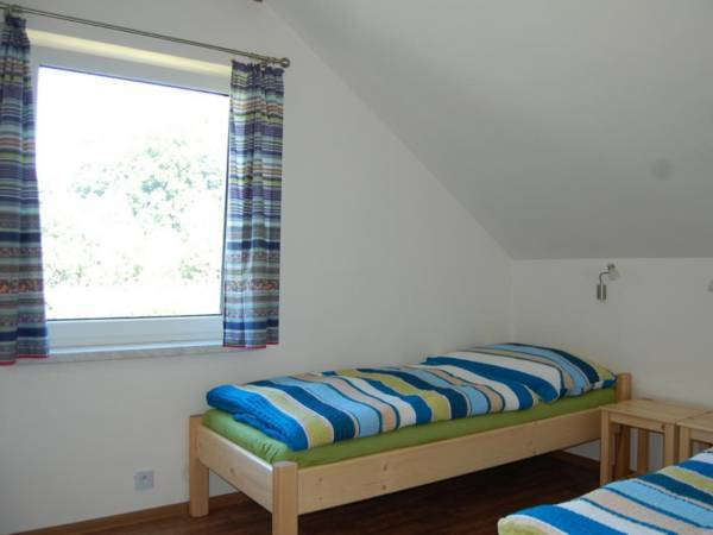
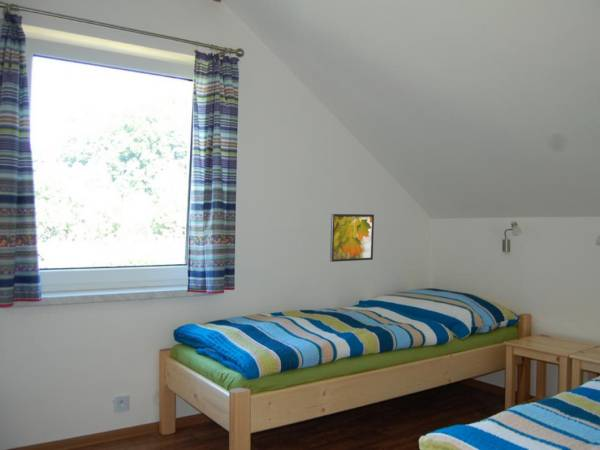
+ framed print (352, 237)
